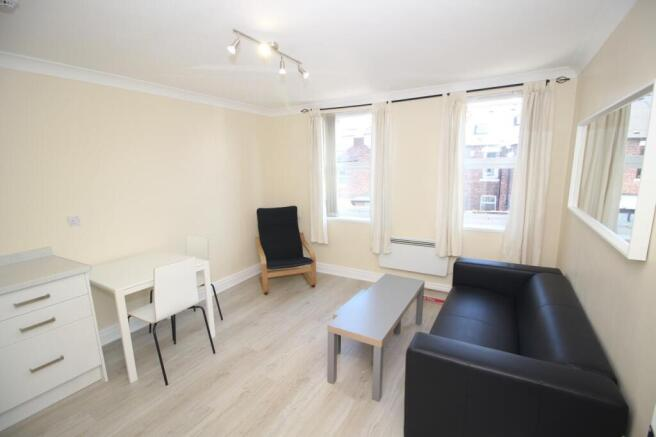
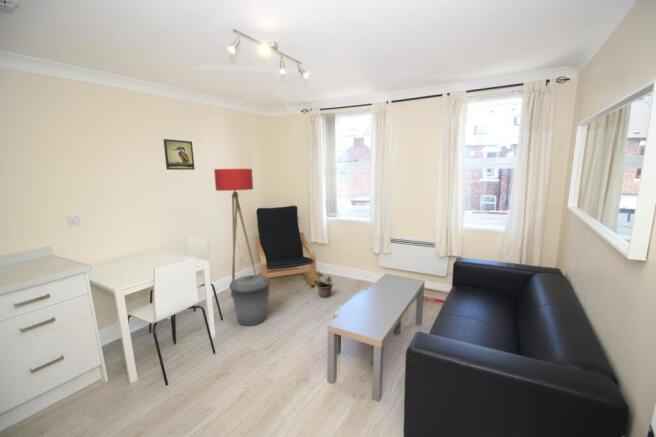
+ trash can (251, 297)
+ floor lamp (238, 230)
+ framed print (179, 155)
+ potted plant (323, 282)
